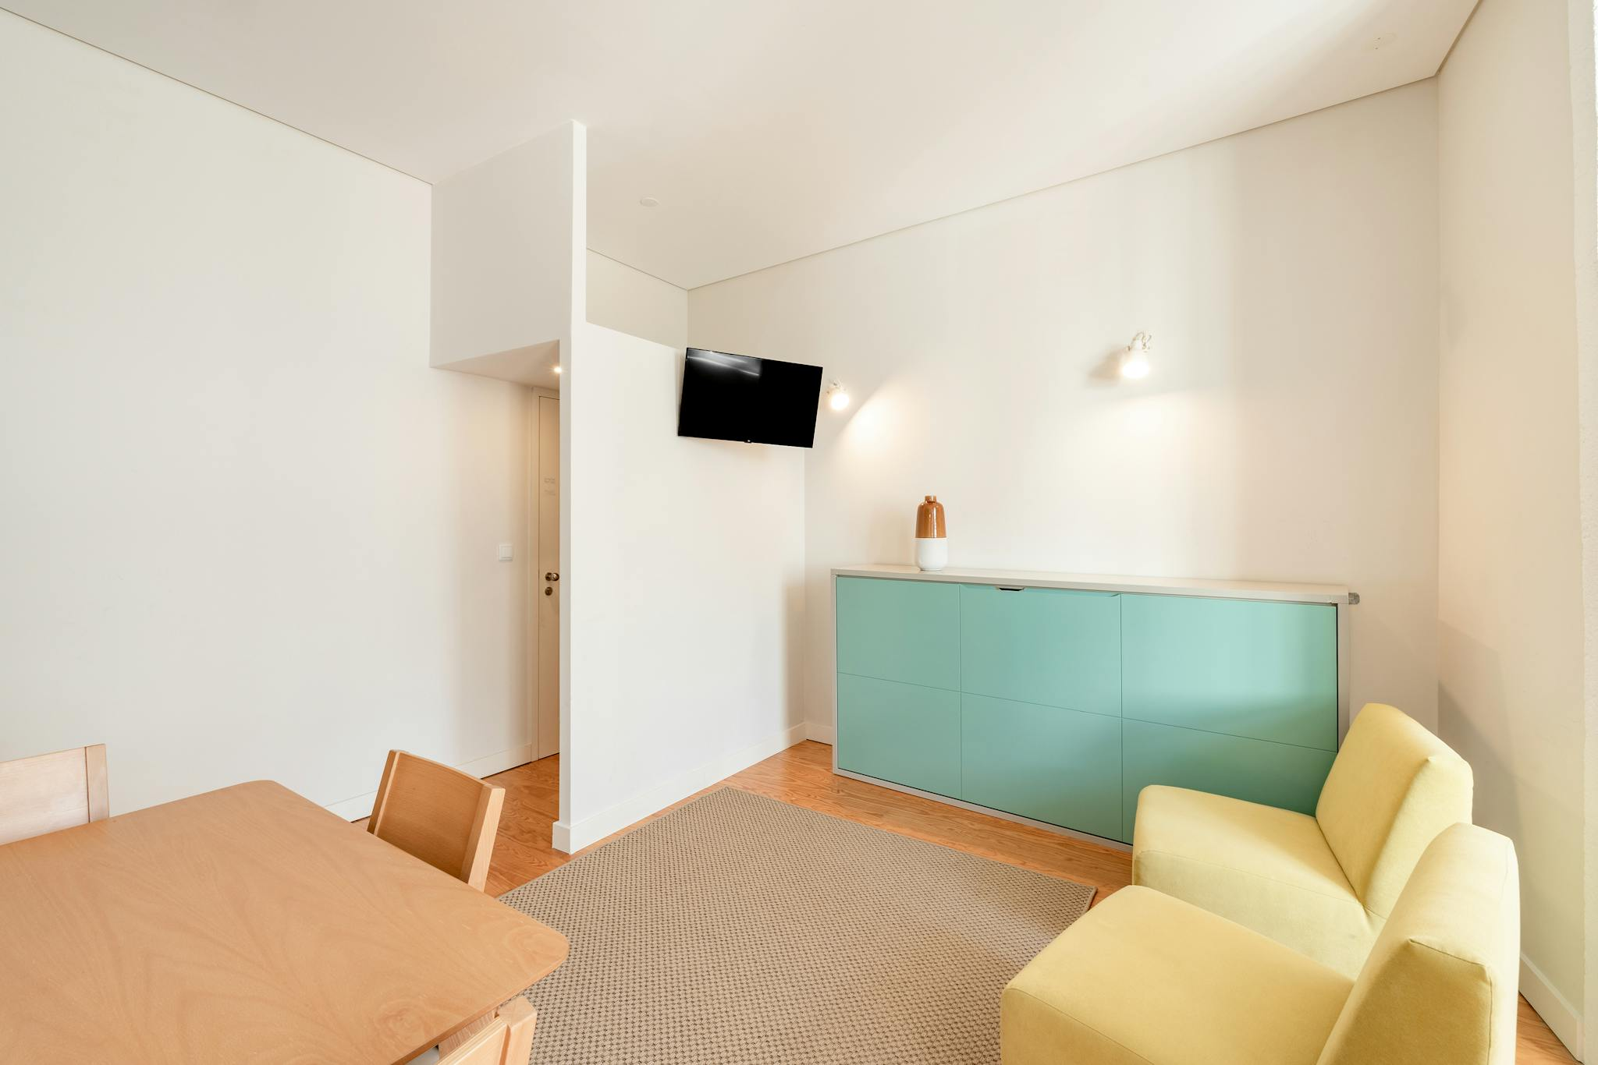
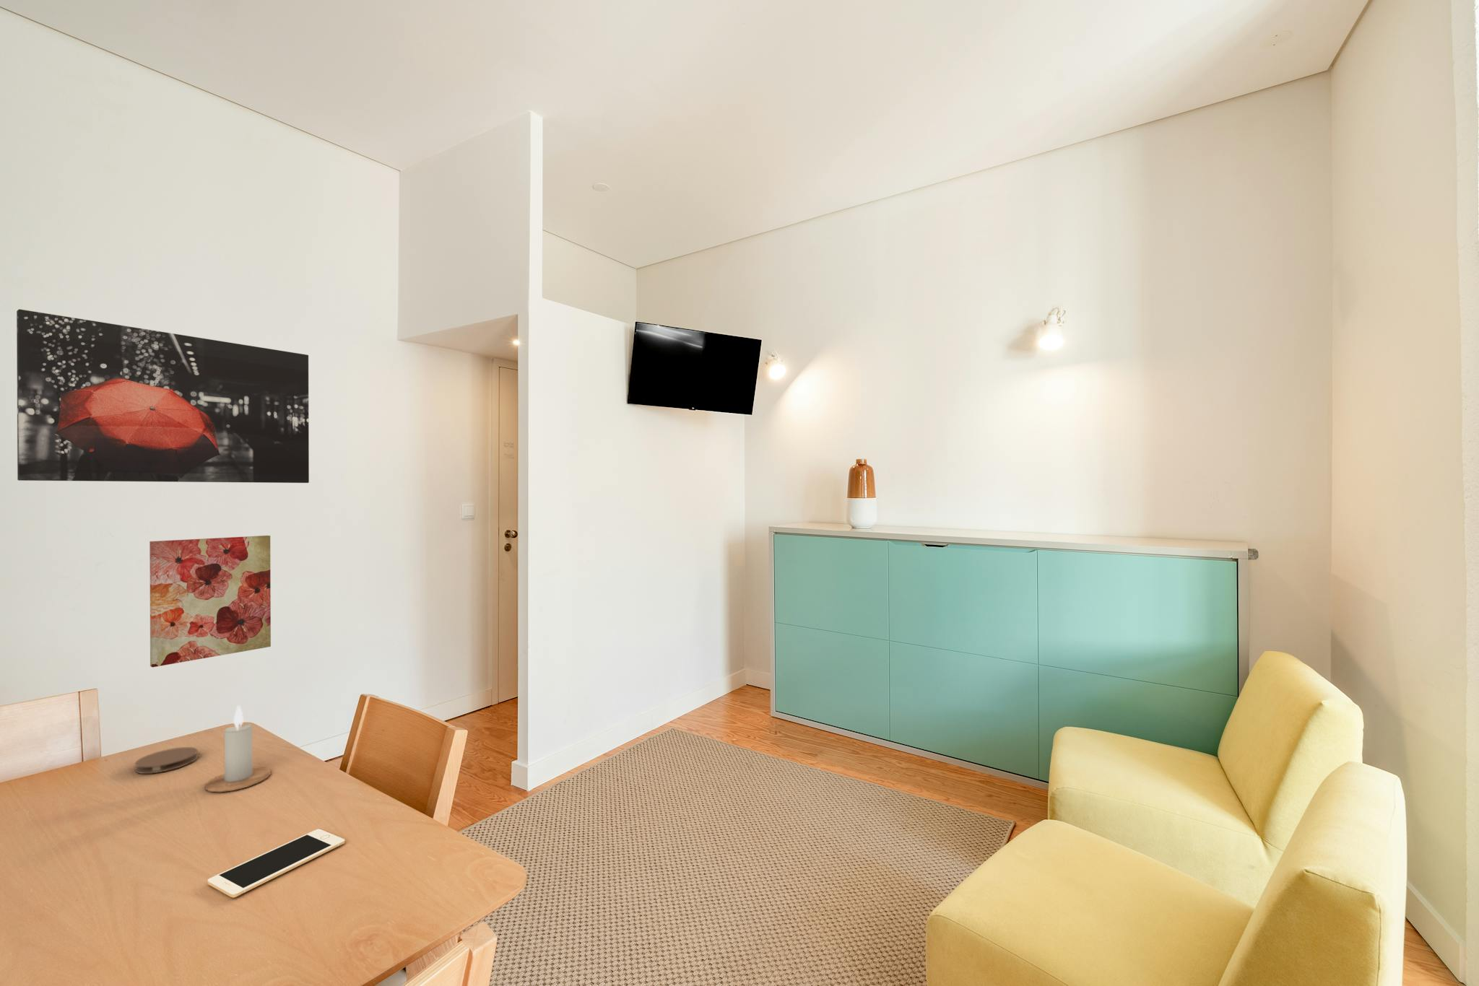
+ candle (239, 742)
+ cell phone (280, 861)
+ wall art (184, 408)
+ coaster (167, 759)
+ wall art (213, 596)
